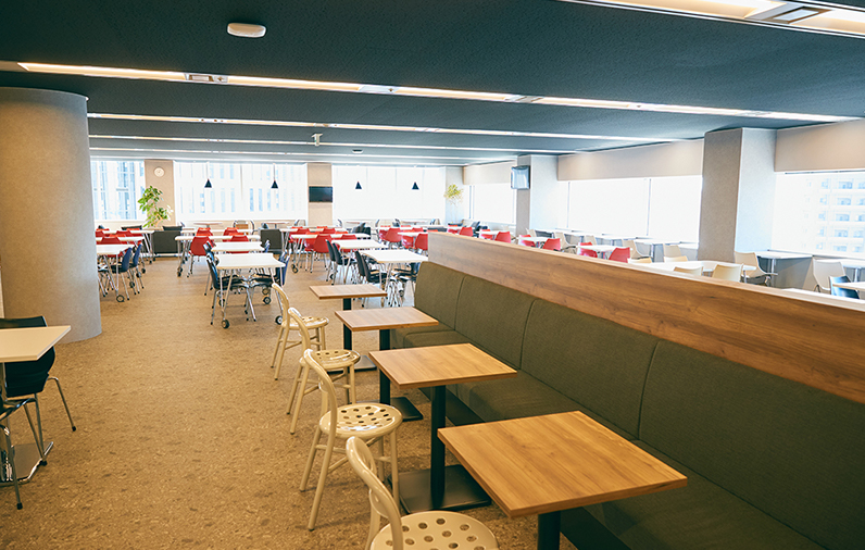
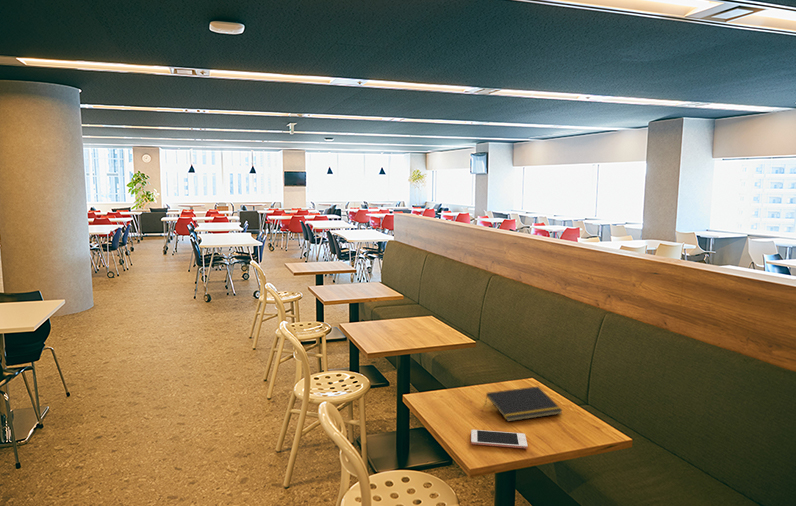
+ notepad (523, 402)
+ cell phone (498, 438)
